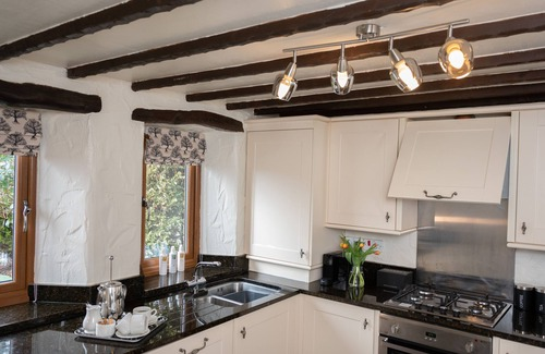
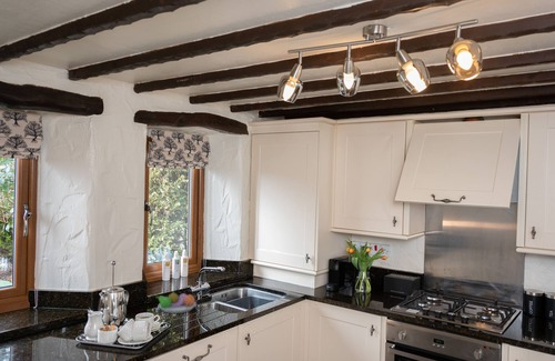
+ fruit bowl (175, 300)
